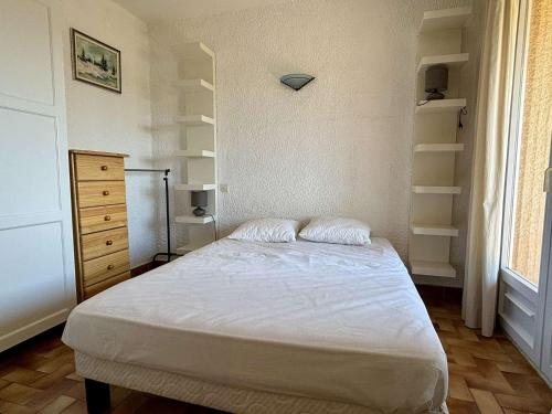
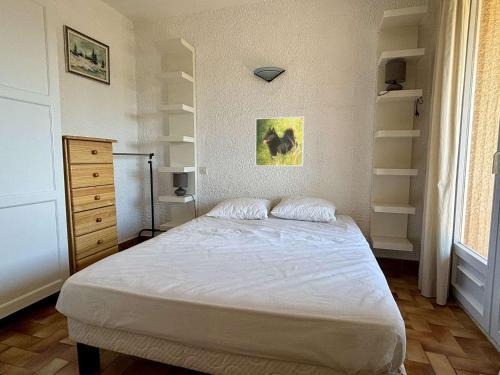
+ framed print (279, 142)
